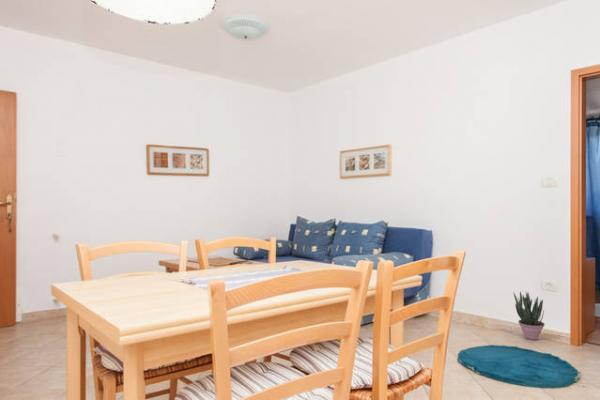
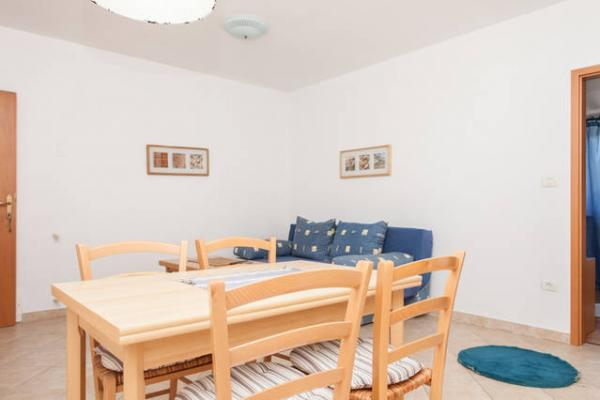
- potted plant (528, 315)
